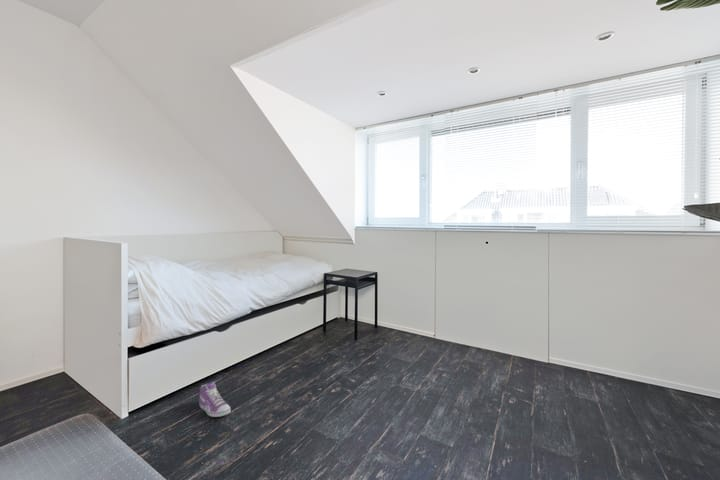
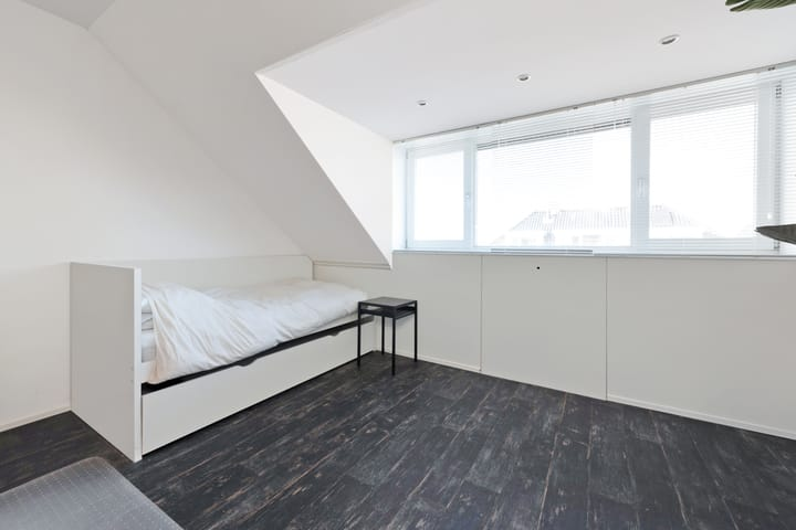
- sneaker (213, 397)
